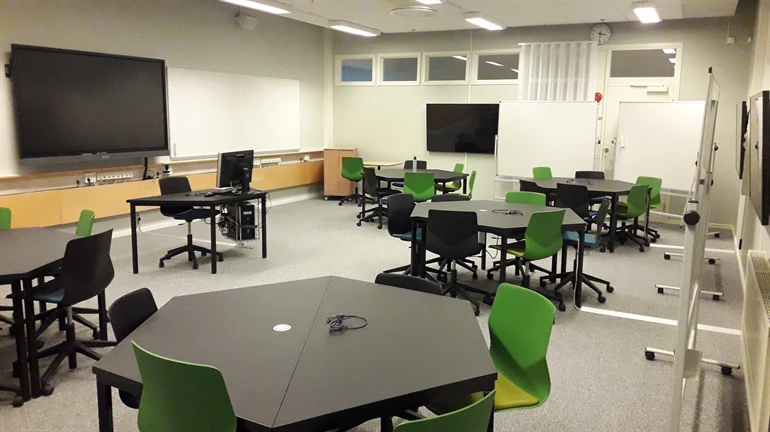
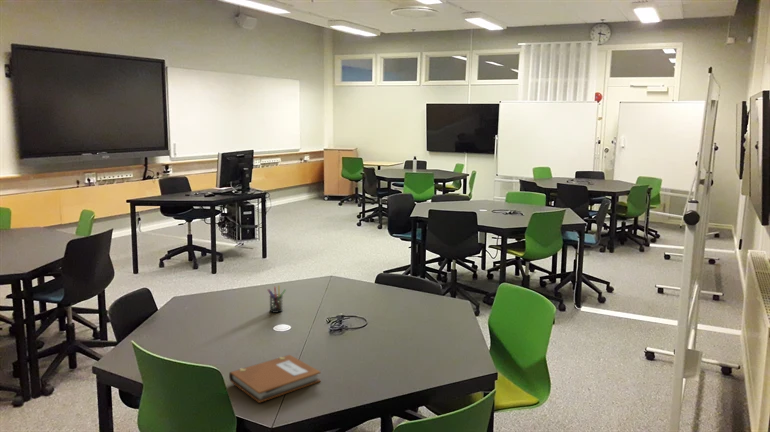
+ notebook (276, 375)
+ pen holder (277, 298)
